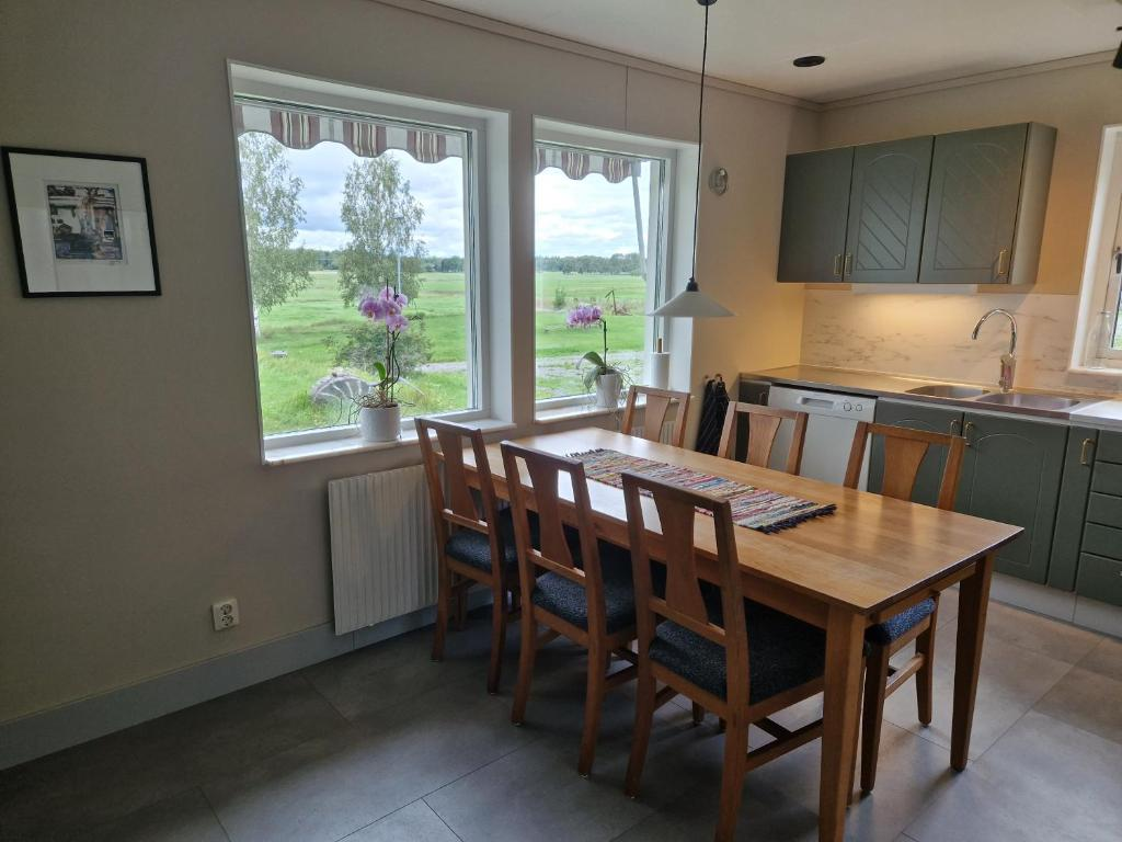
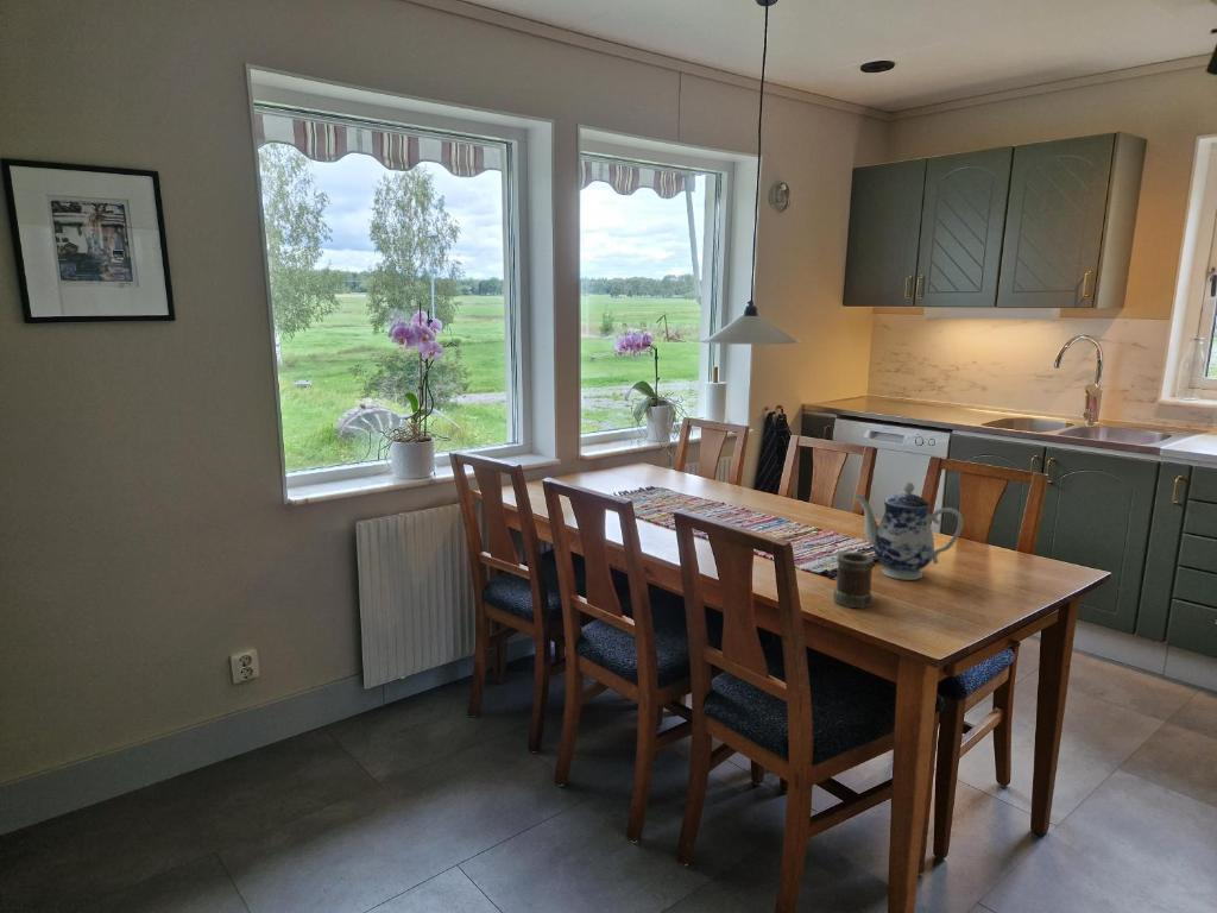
+ mug (855, 577)
+ teapot (904, 528)
